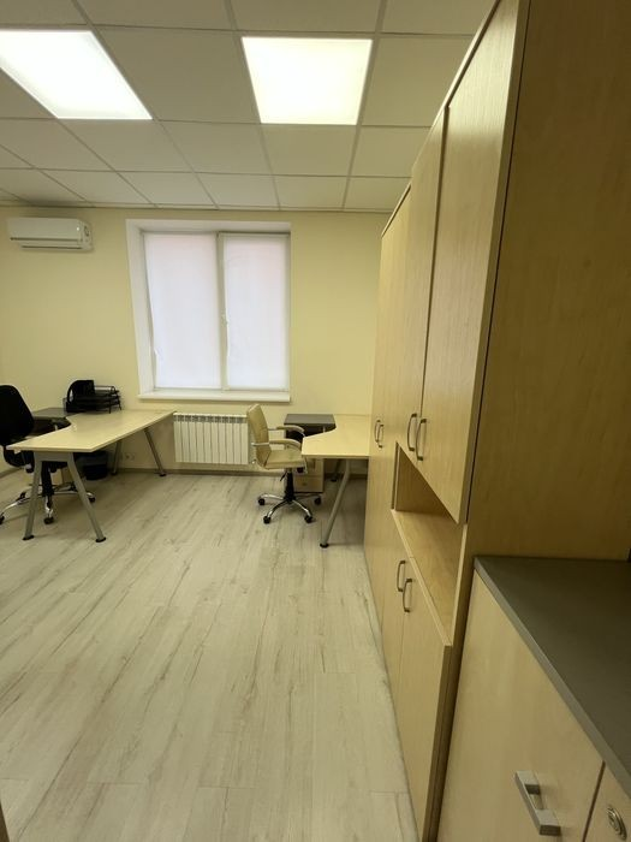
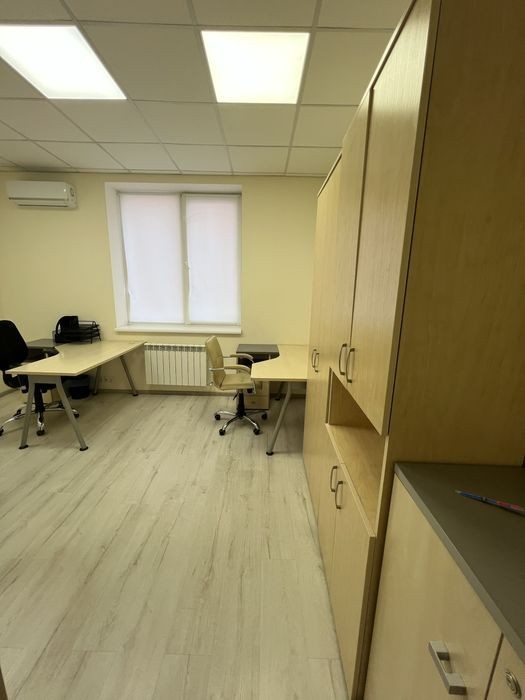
+ pen (488, 499)
